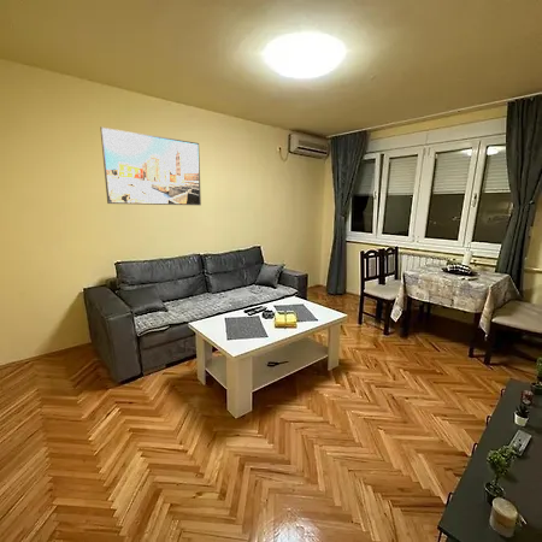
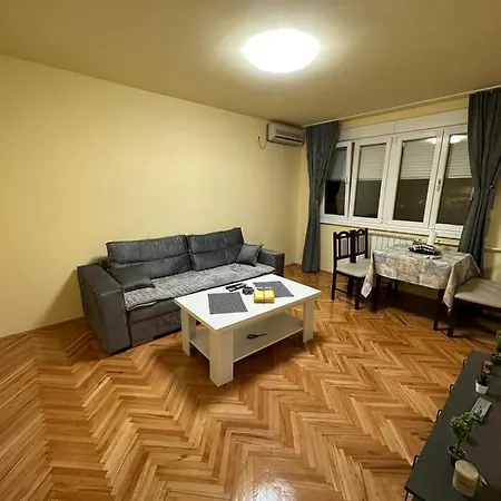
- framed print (157, 171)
